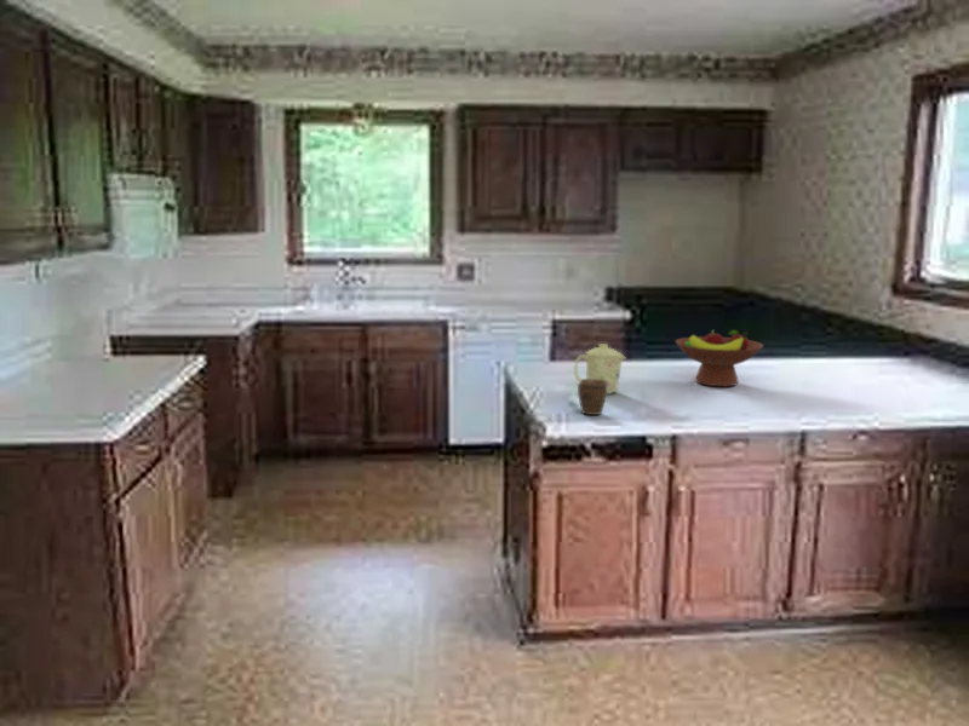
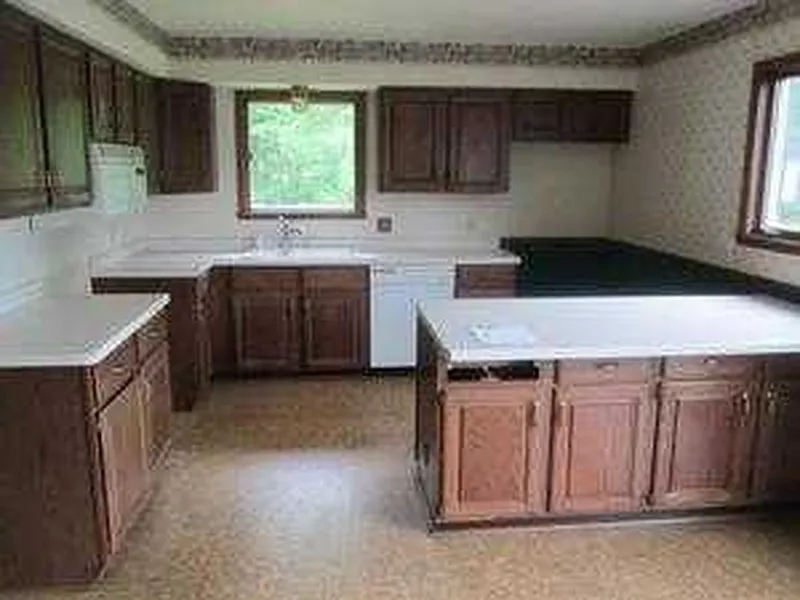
- fruit bowl (717, 355)
- mug (600, 368)
- mug (590, 396)
